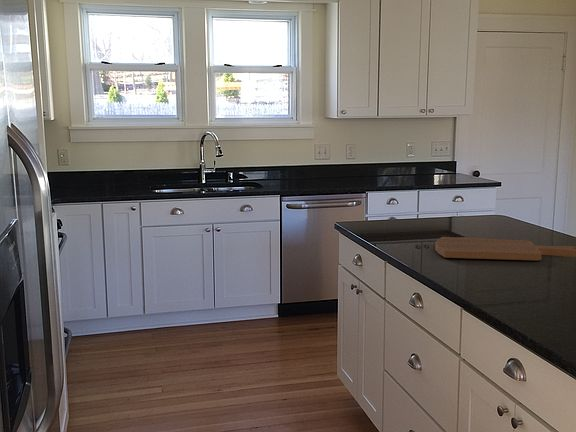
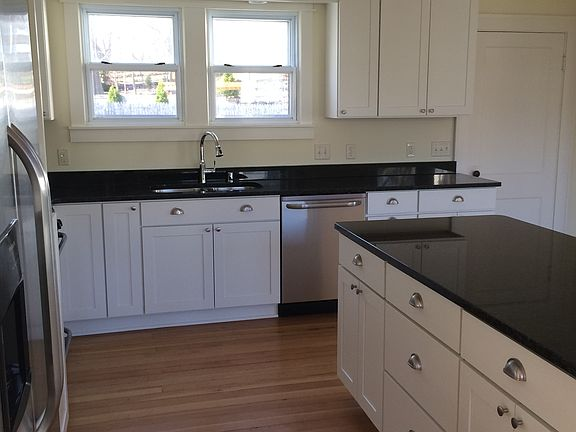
- cutting board (495, 248)
